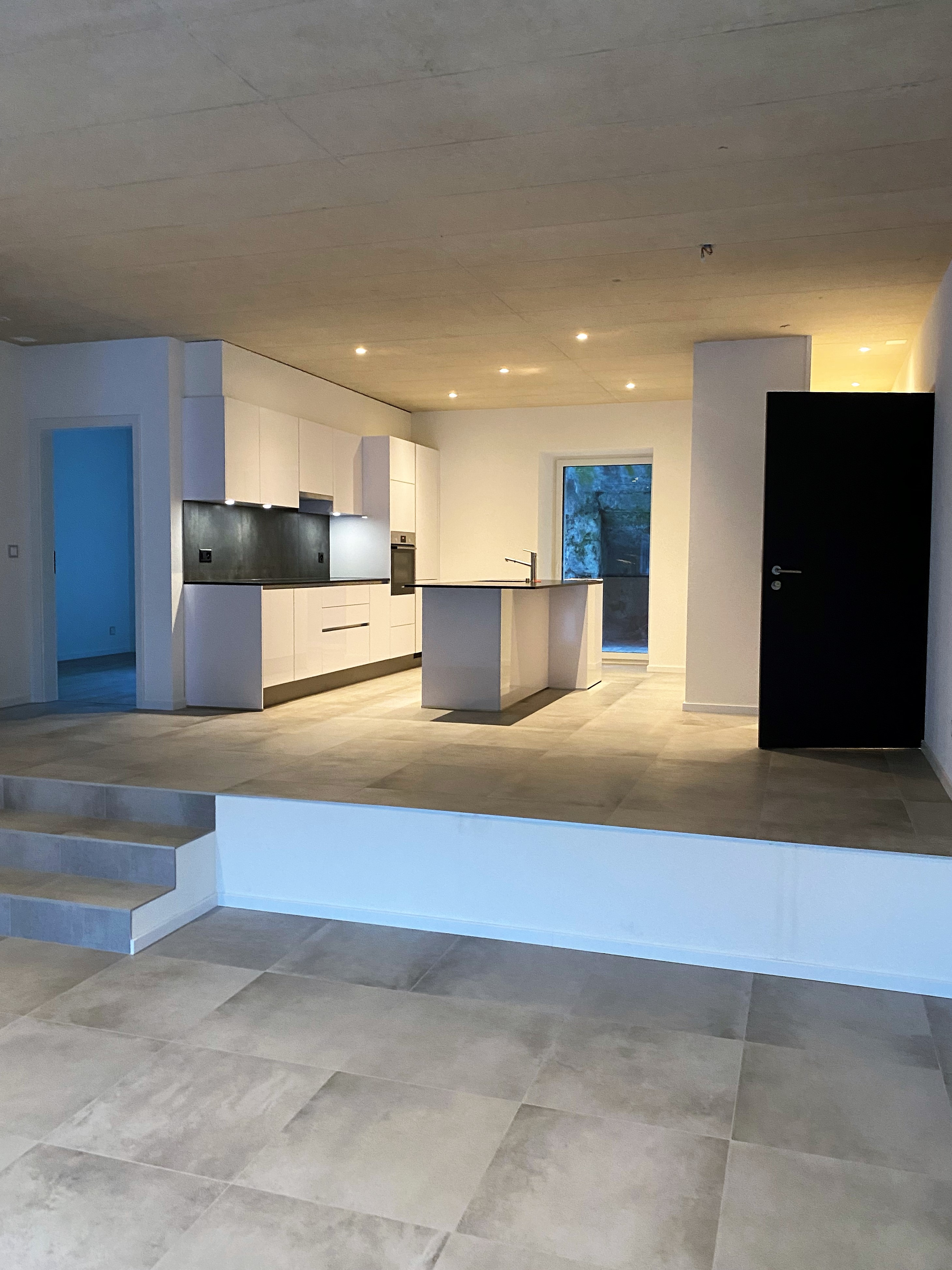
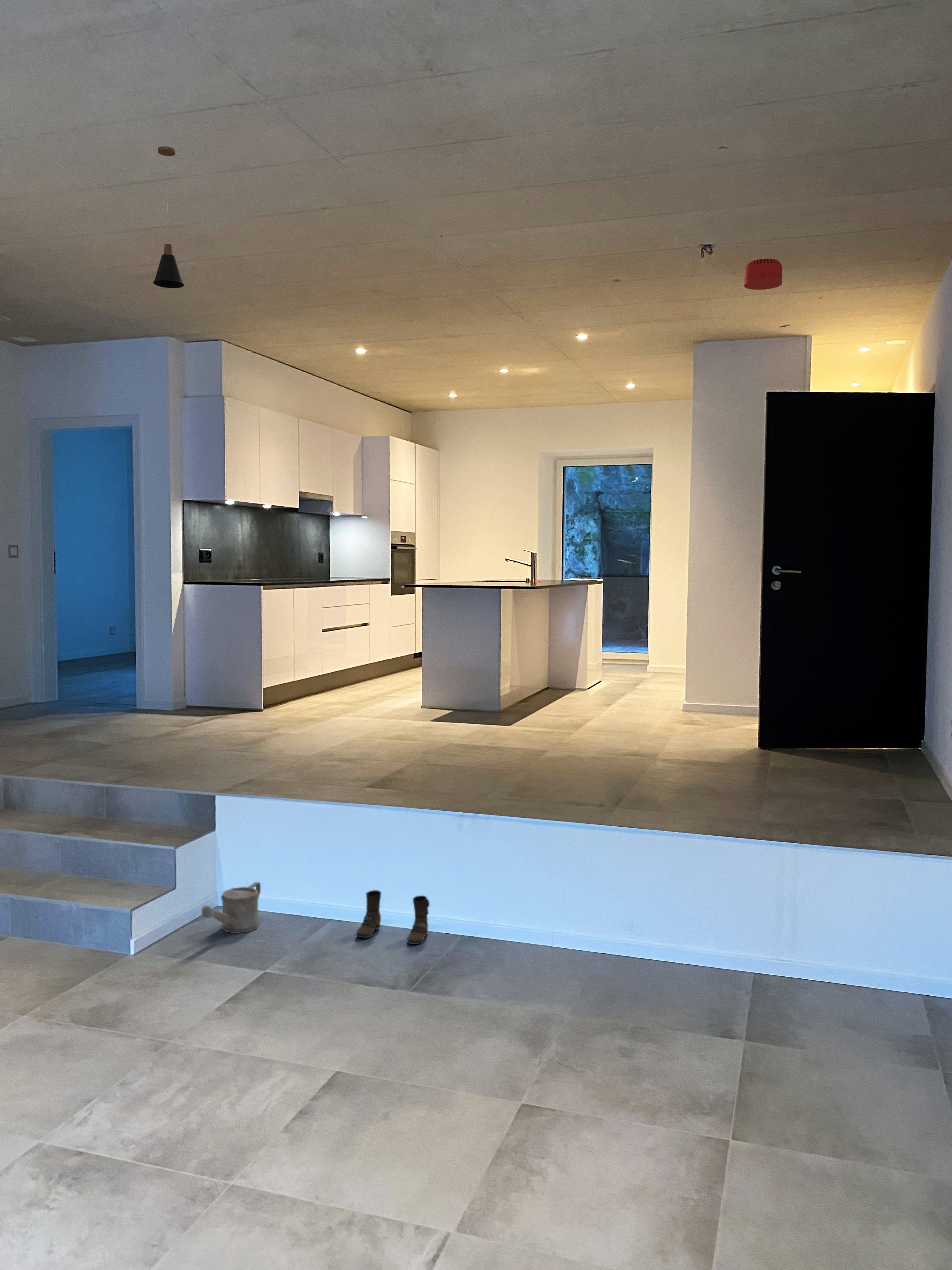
+ pendant lamp (168, 223)
+ boots (381, 917)
+ smoke detector (763, 274)
+ watering can (234, 910)
